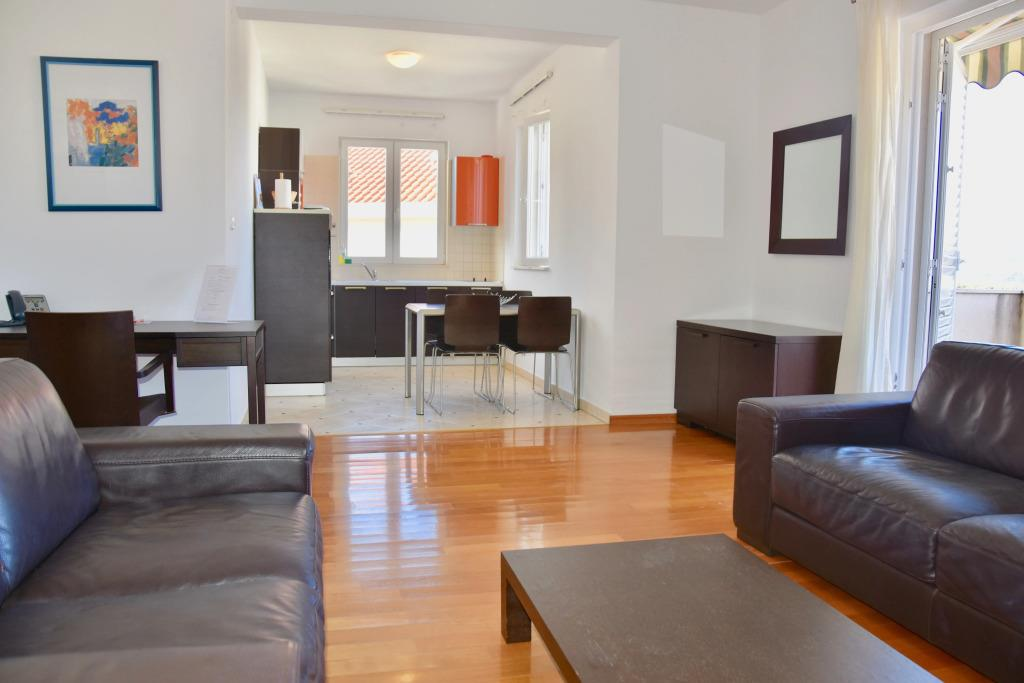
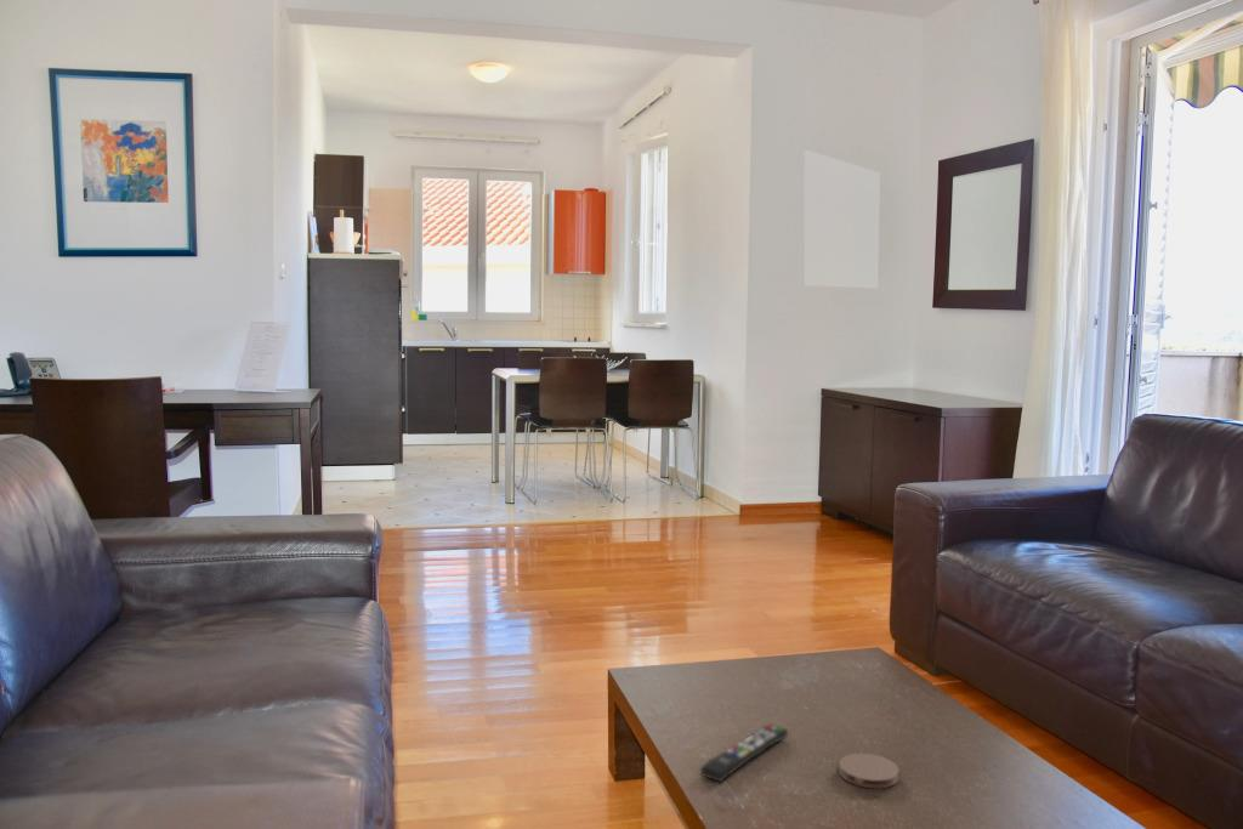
+ remote control (745, 750)
+ coaster (868, 770)
